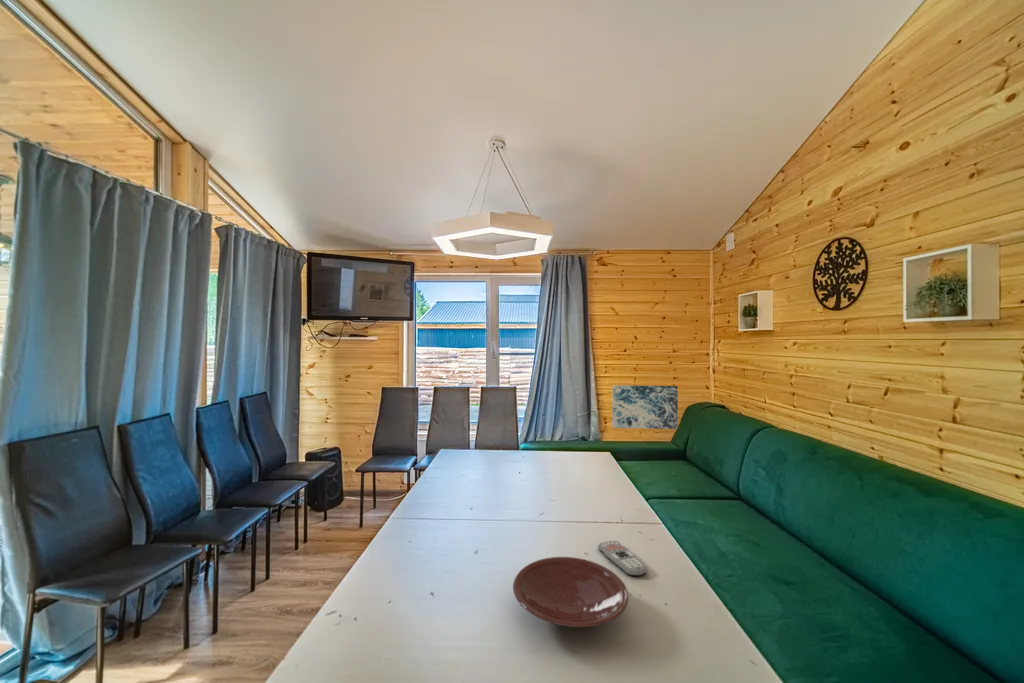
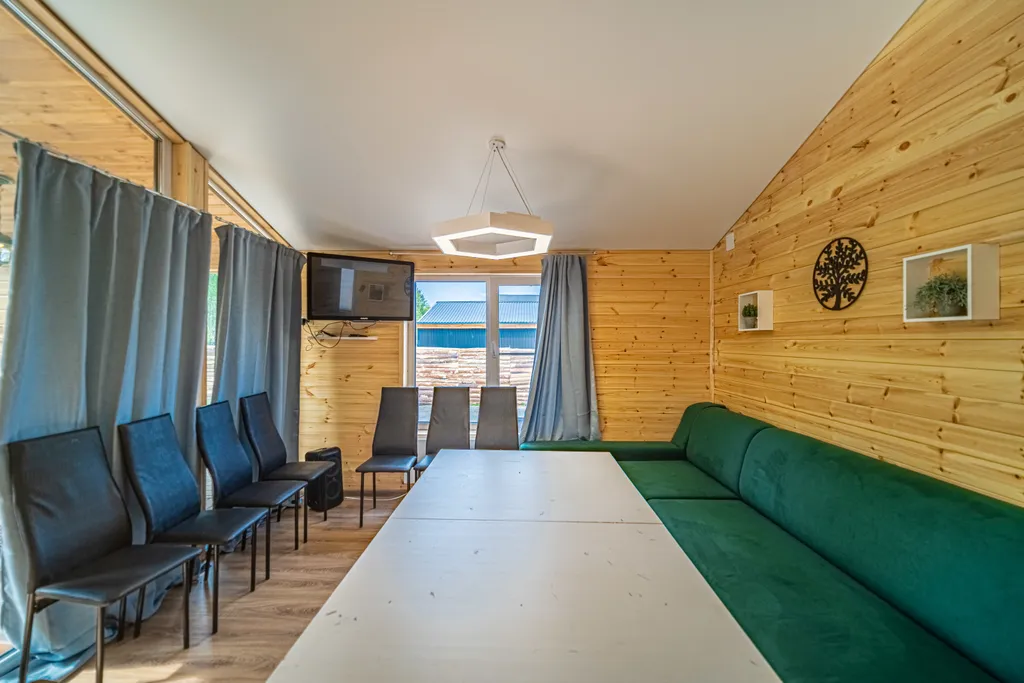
- bowl (569, 600)
- remote control (622, 557)
- wall art (644, 406)
